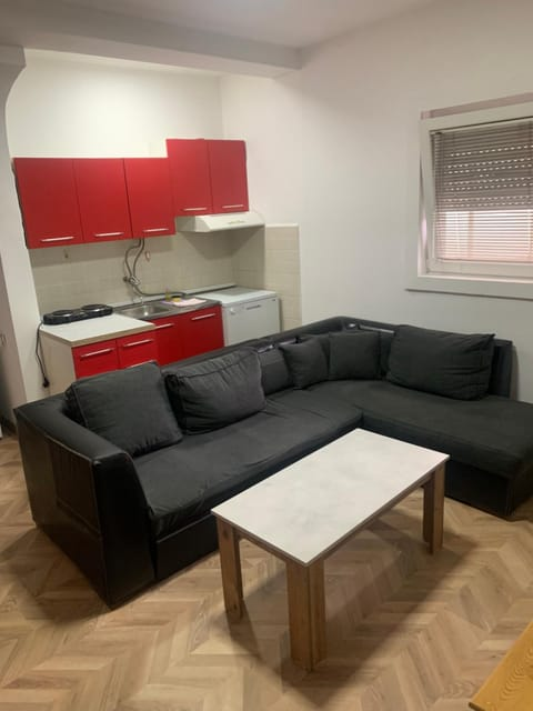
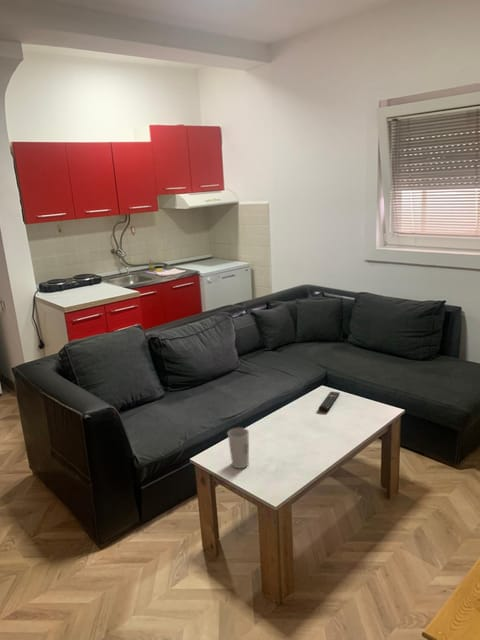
+ cup (239, 448)
+ remote control (329, 401)
